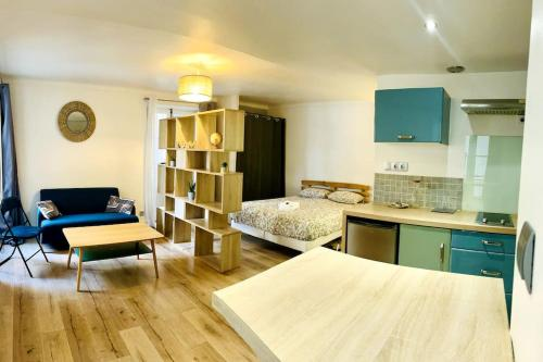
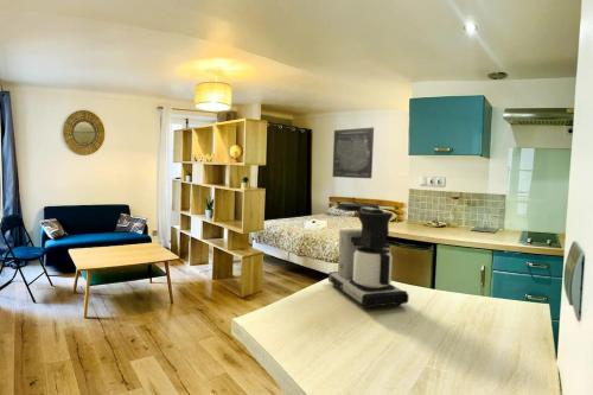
+ coffee maker (366, 250)
+ wall art (351, 153)
